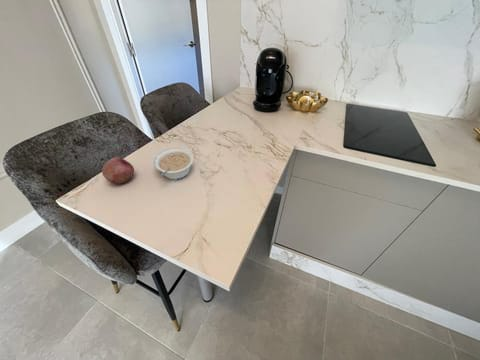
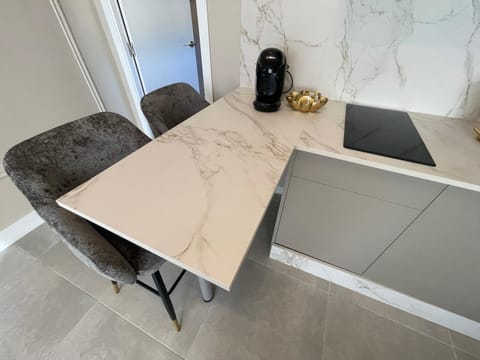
- fruit (118, 170)
- legume (175, 164)
